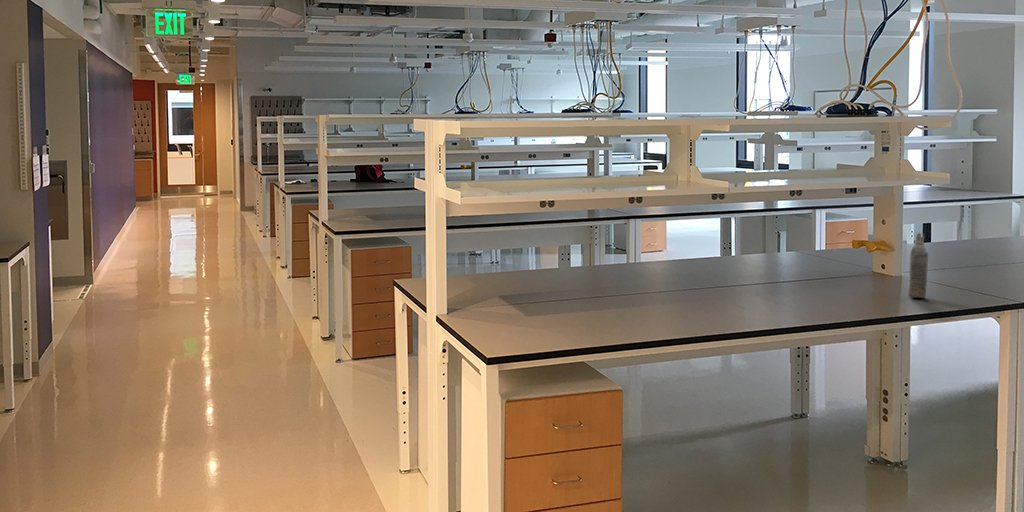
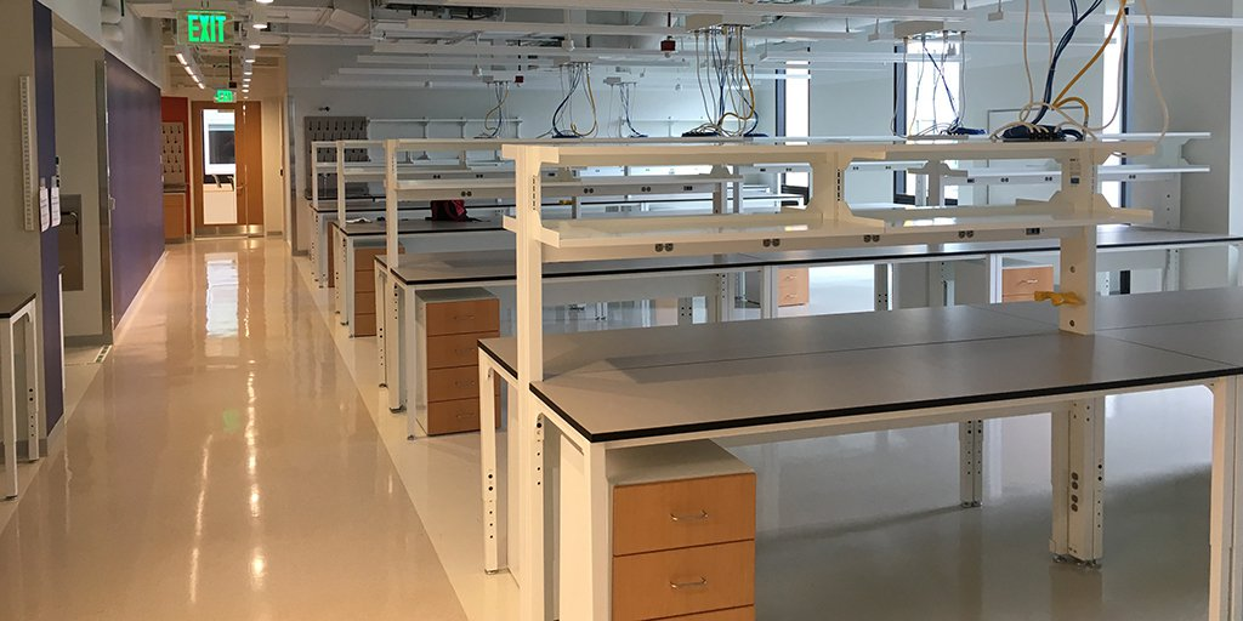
- aerosol can (918, 265)
